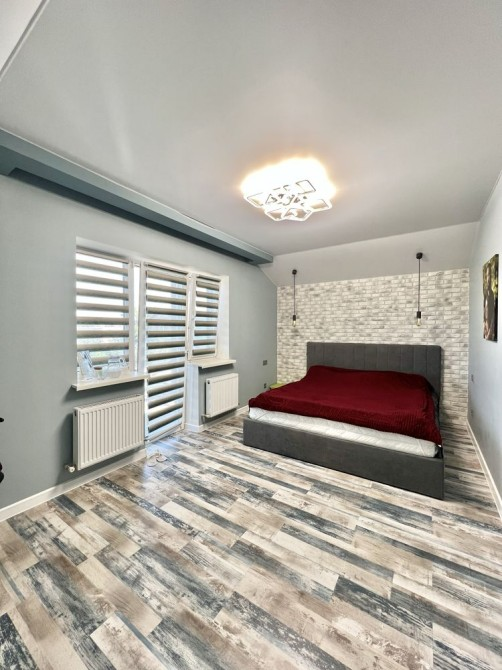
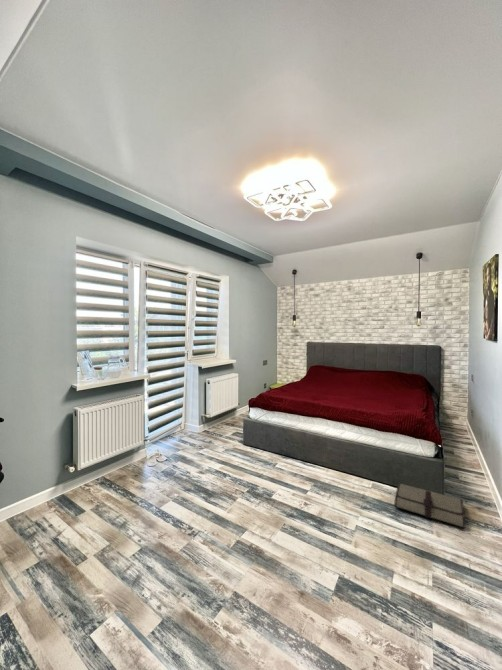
+ tool roll (428, 498)
